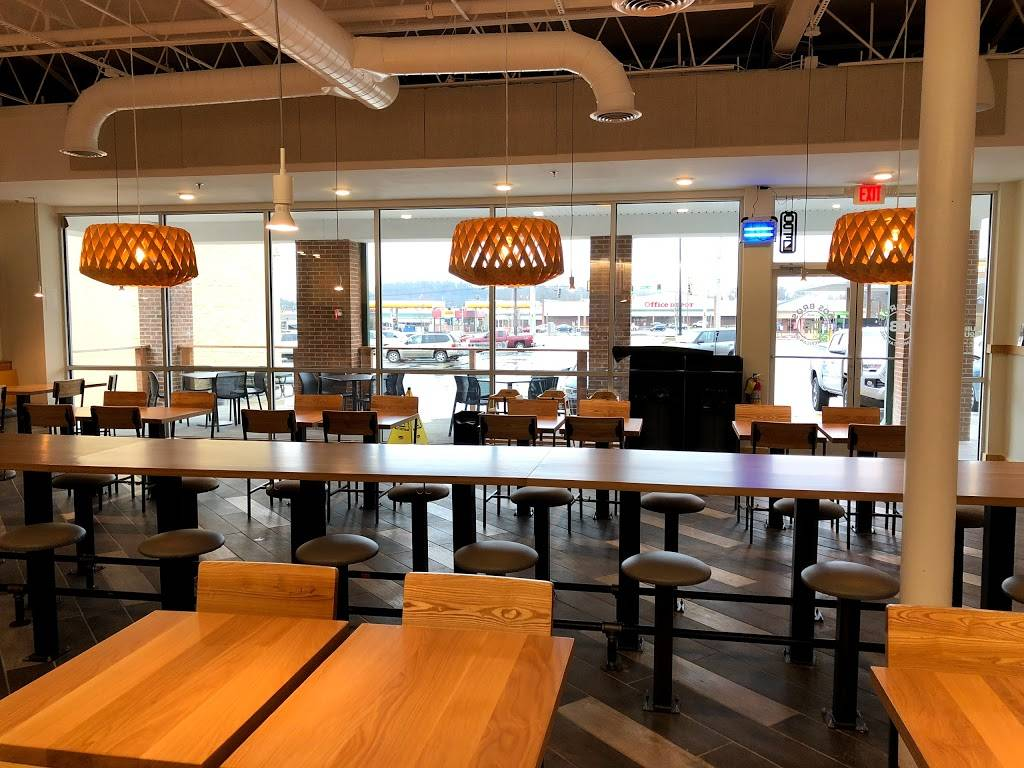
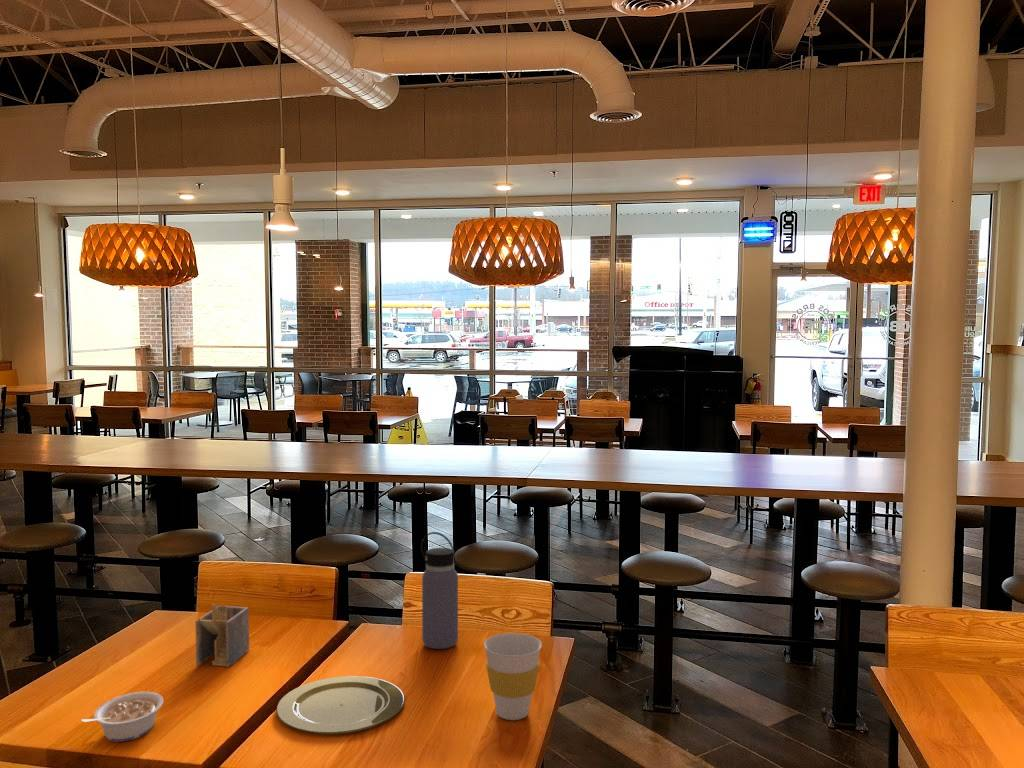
+ plate (341, 703)
+ cup (512, 678)
+ napkin holder (222, 628)
+ legume (128, 717)
+ water bottle (439, 589)
